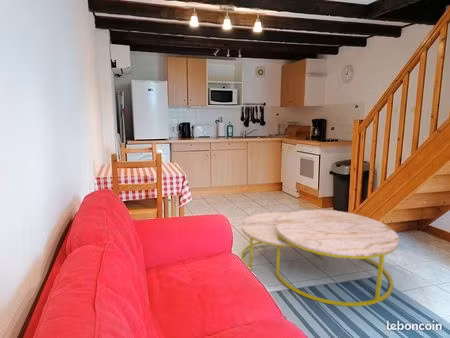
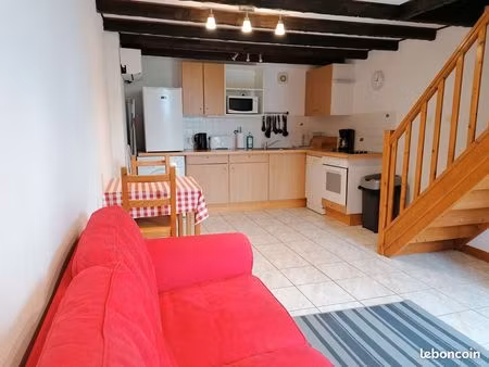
- coffee table (312, 246)
